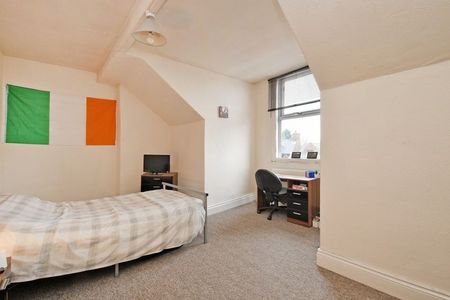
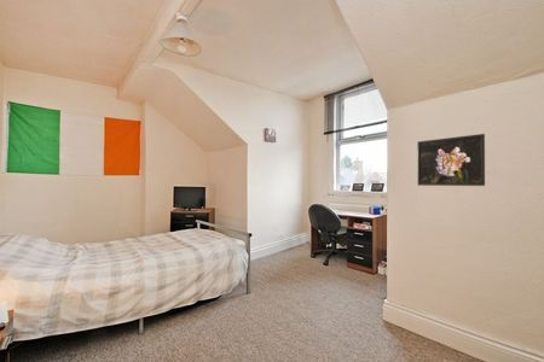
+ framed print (447, 162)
